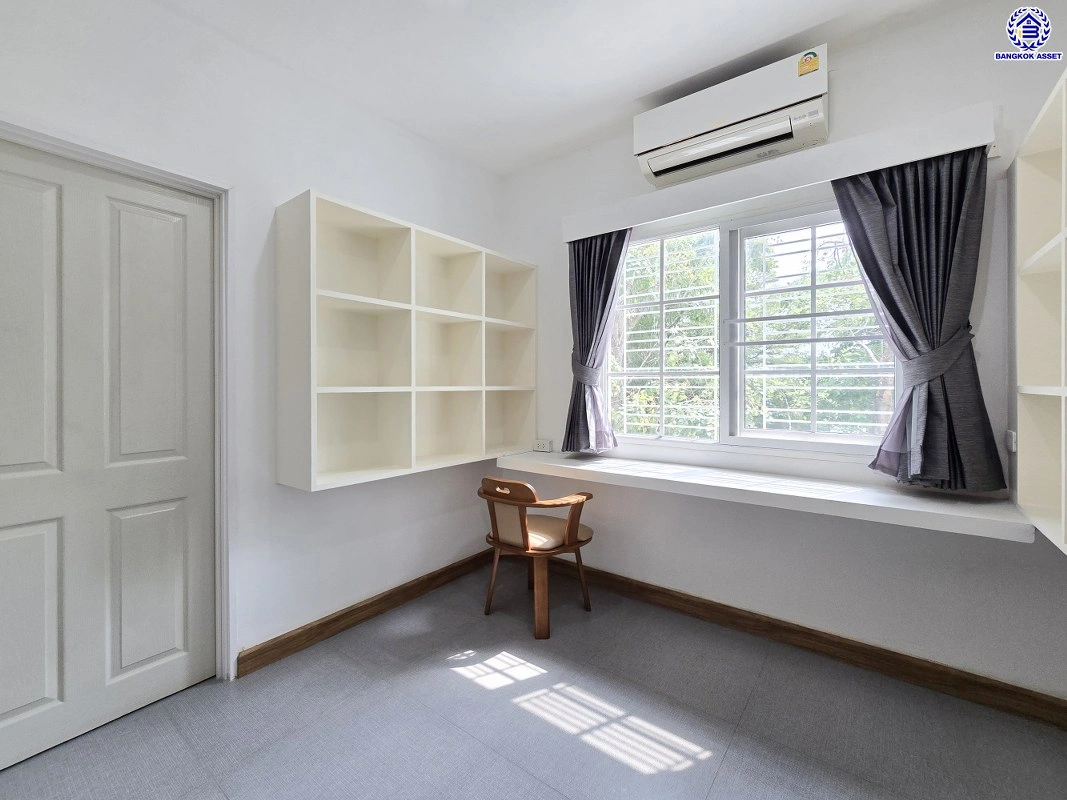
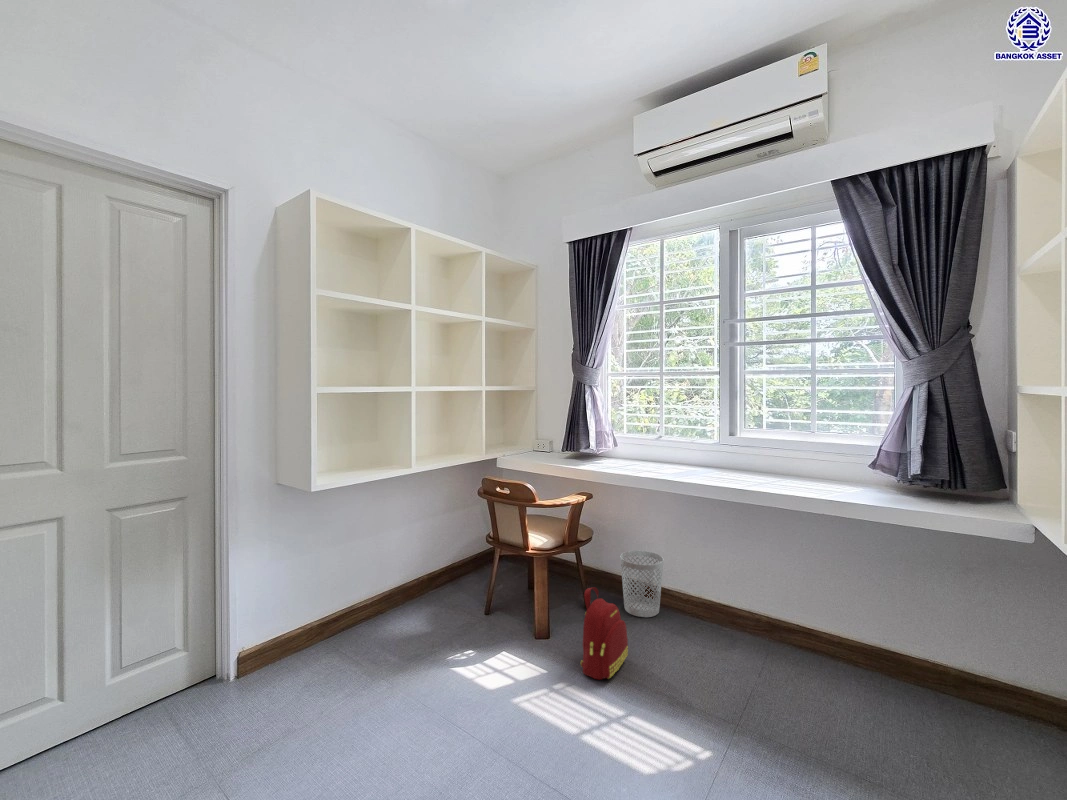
+ wastebasket (641, 583)
+ backpack (603, 628)
